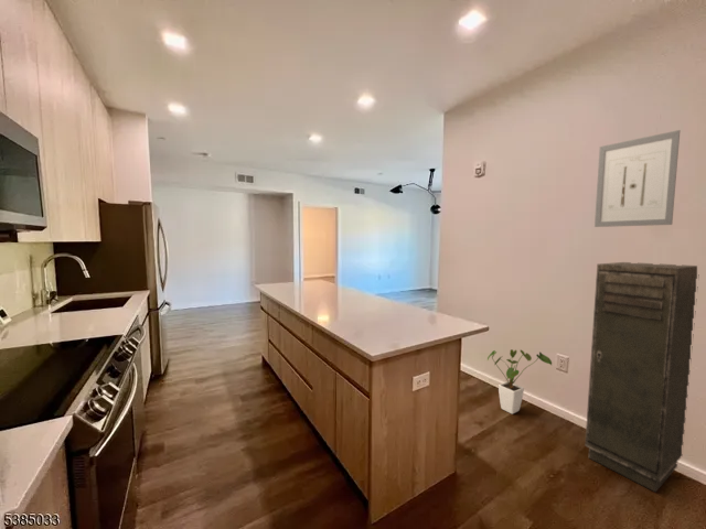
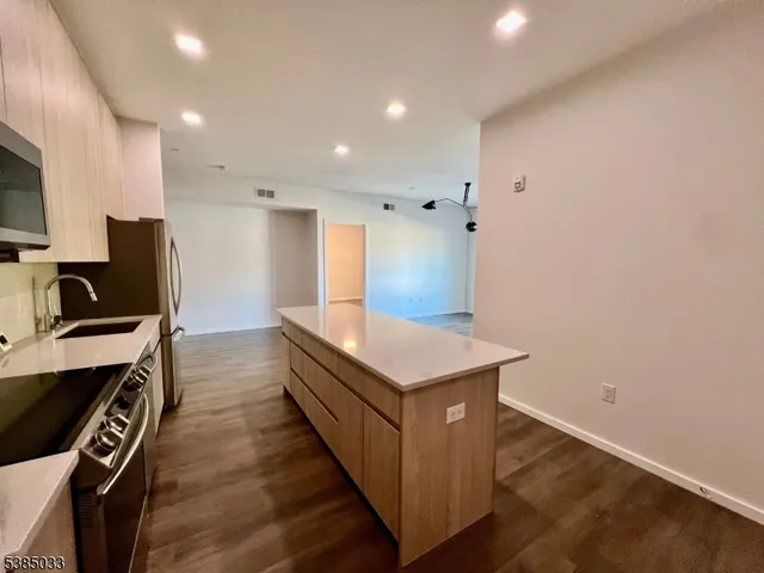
- house plant (514, 381)
- wall art (633, 183)
- storage cabinet (639, 366)
